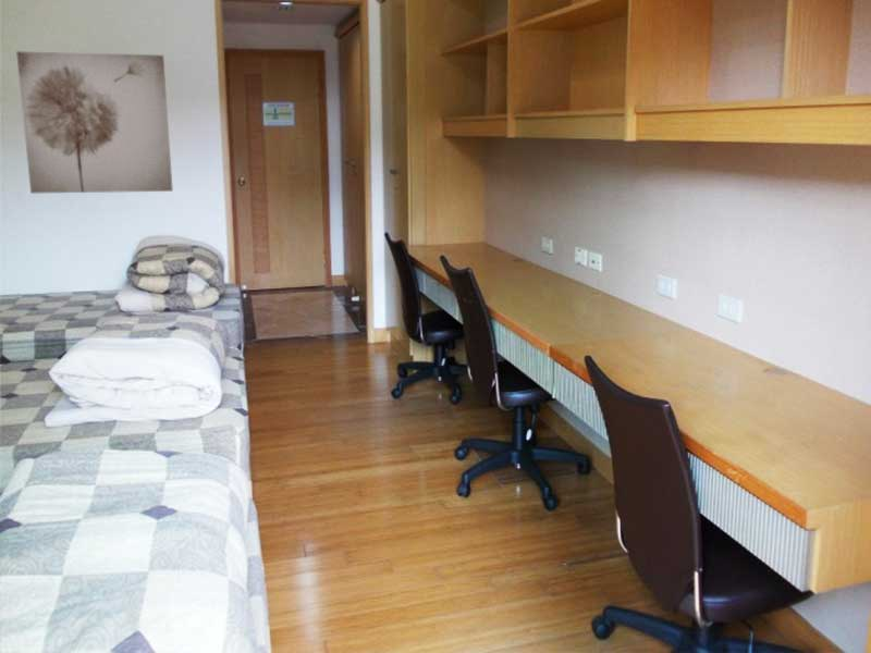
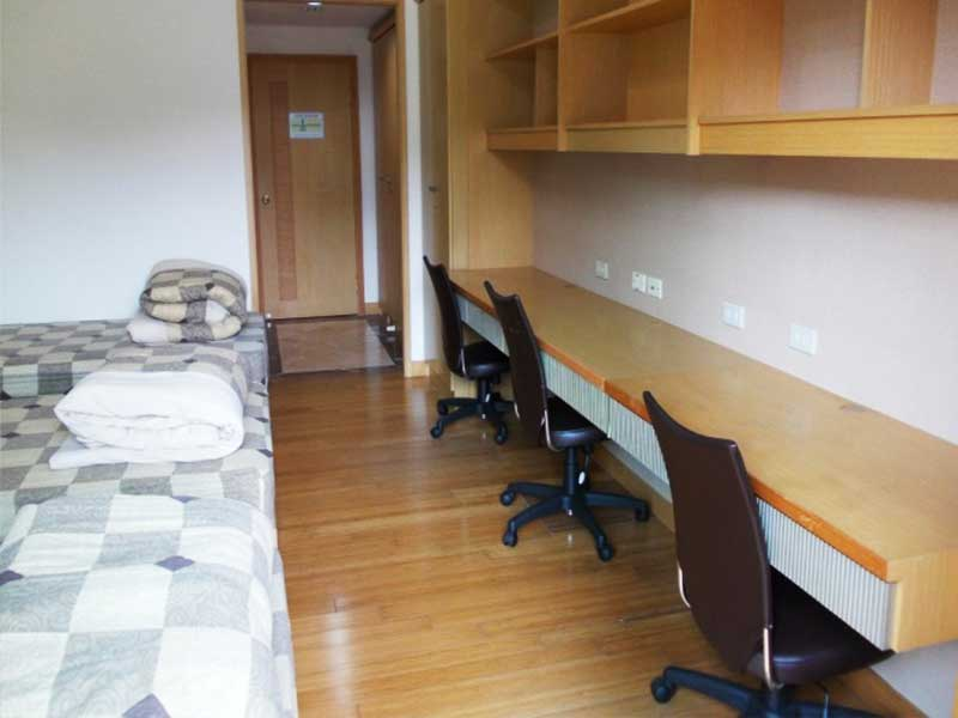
- wall art (97, 123)
